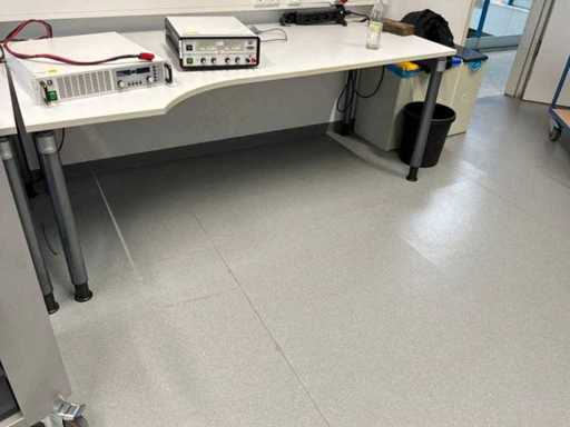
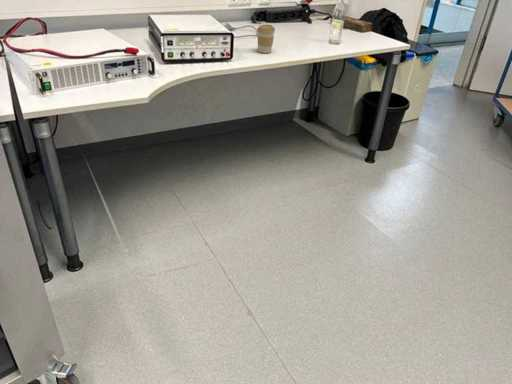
+ coffee cup (265, 38)
